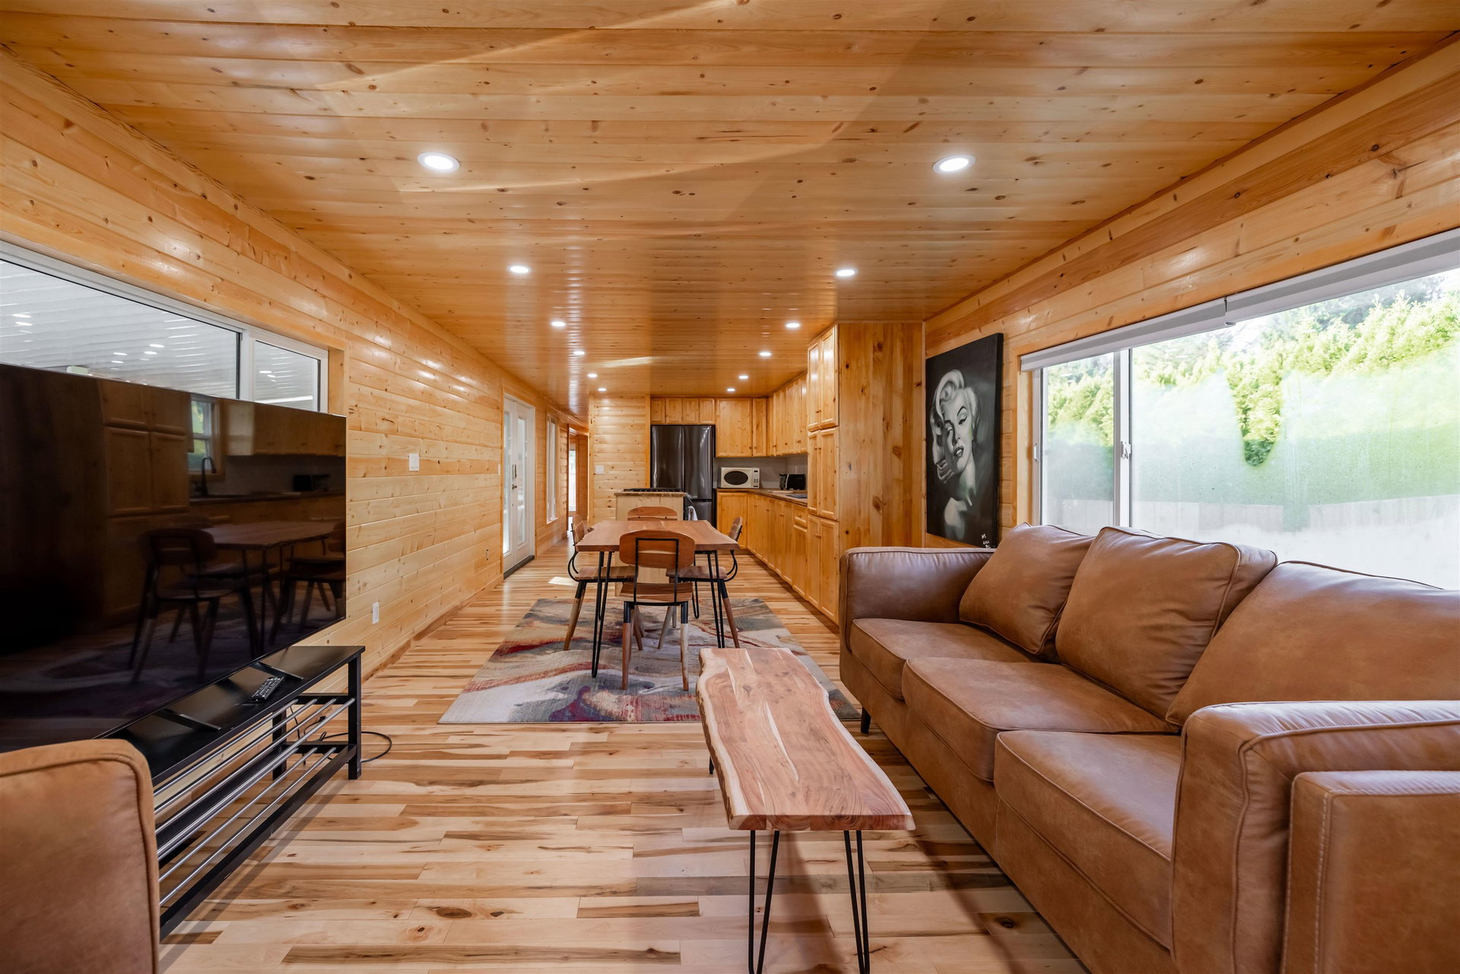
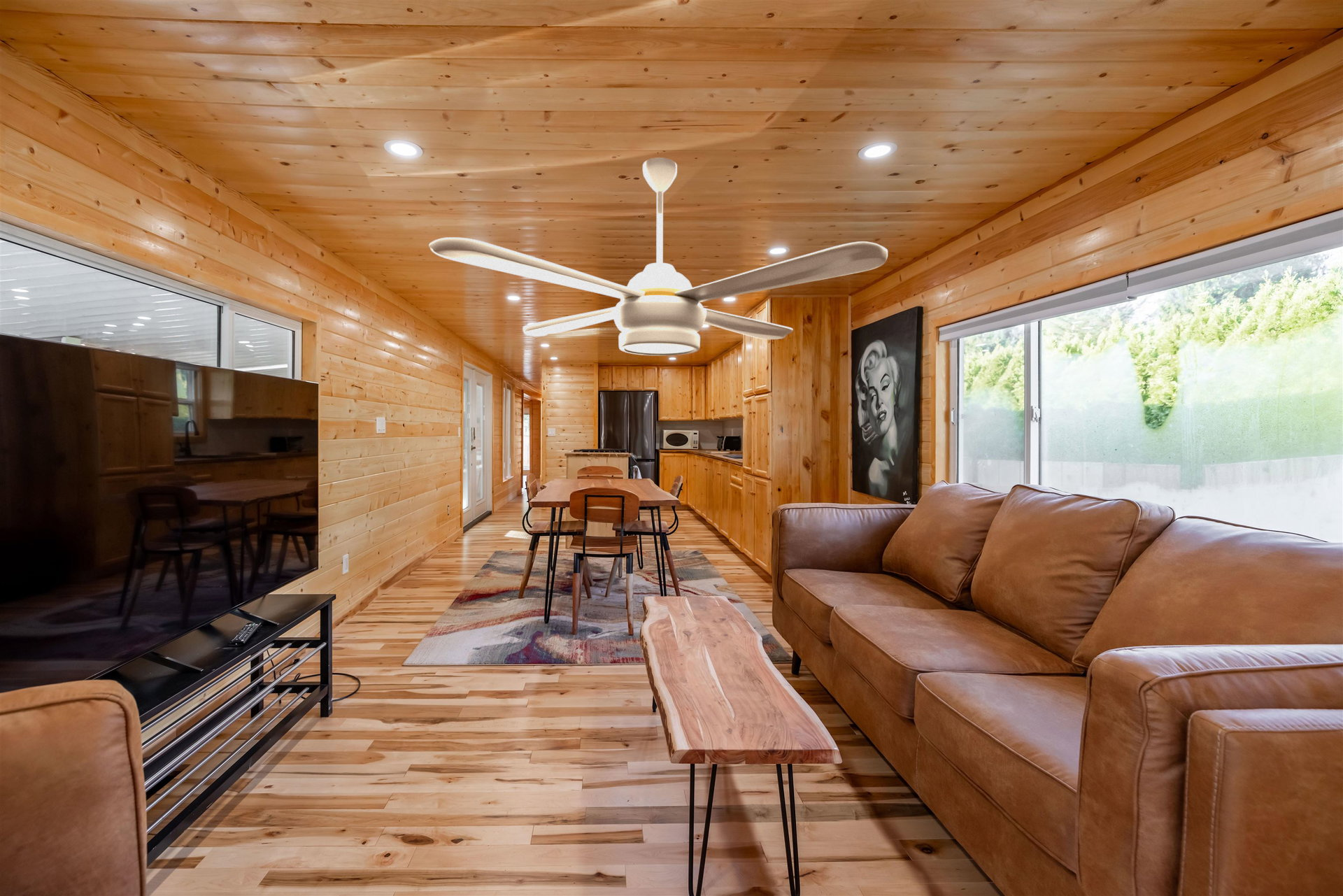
+ ceiling fan (660, 258)
